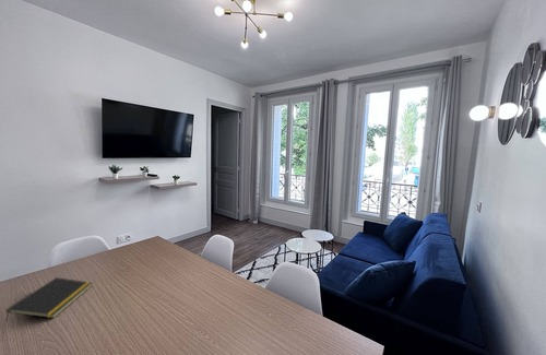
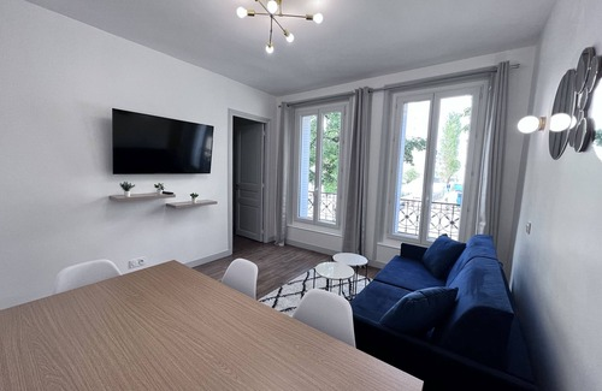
- notepad (55, 295)
